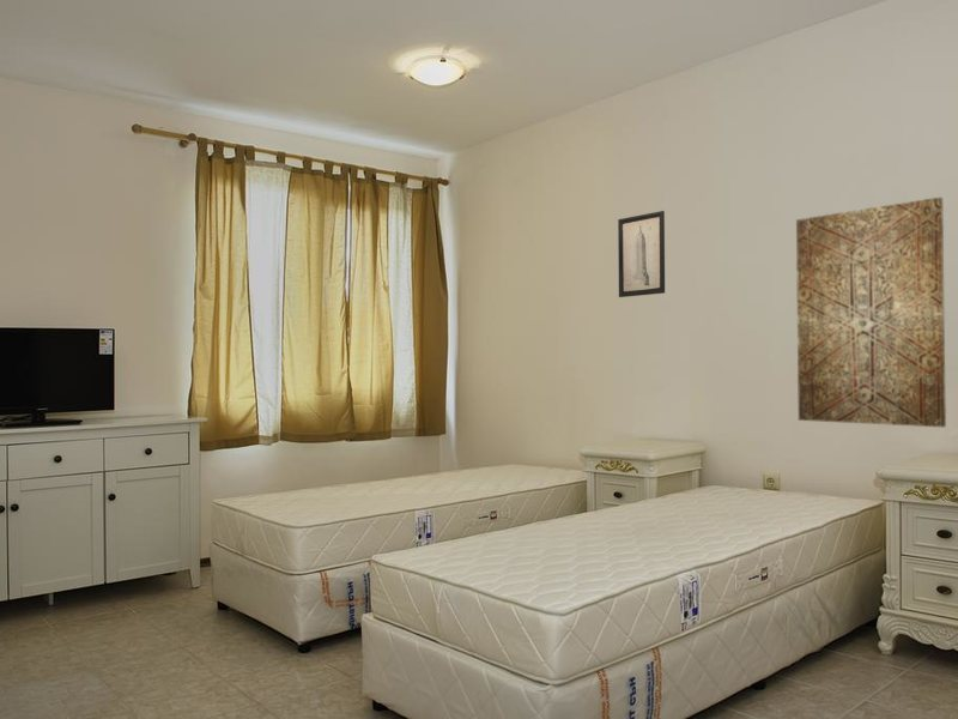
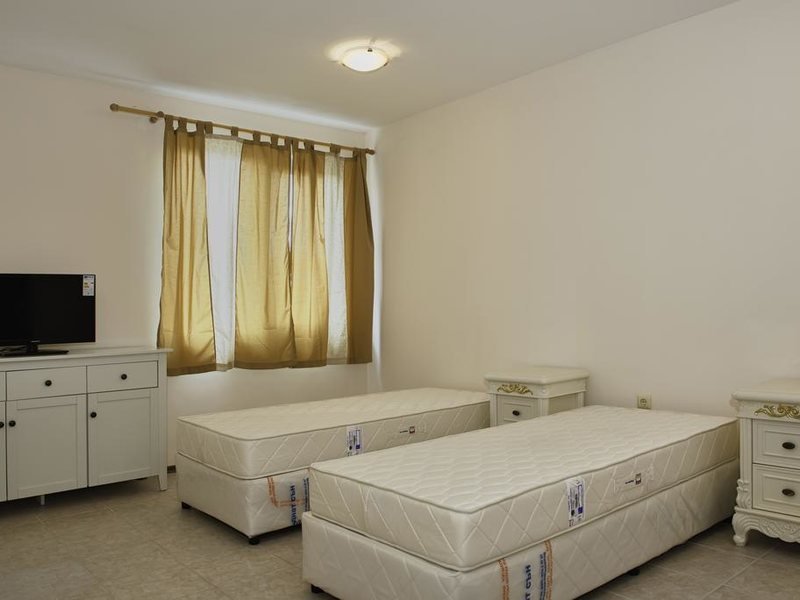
- wall art (641, 255)
- wall art (866, 315)
